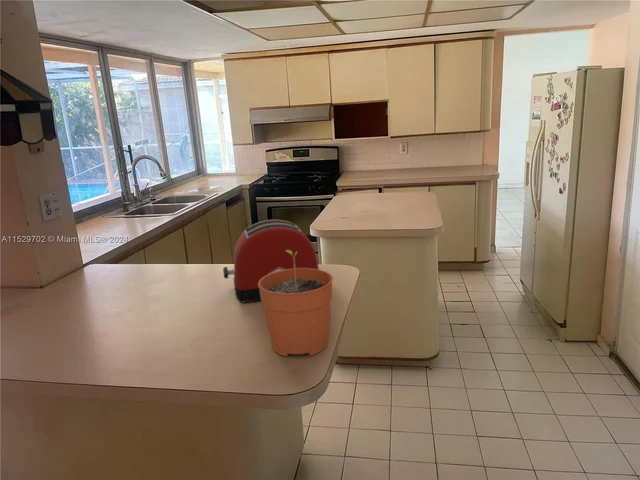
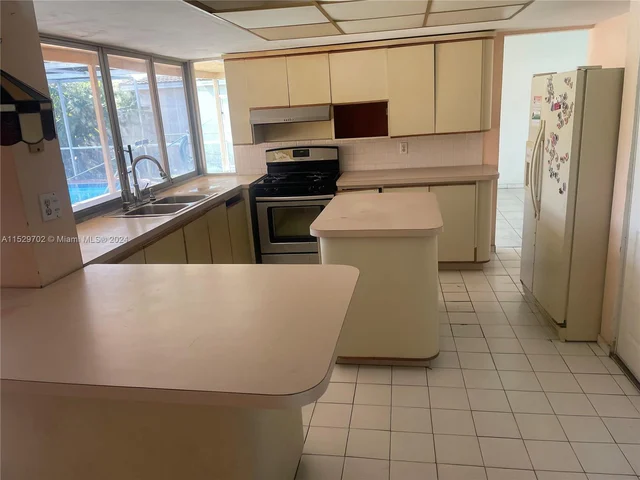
- toaster (274, 256)
- plant pot (296, 296)
